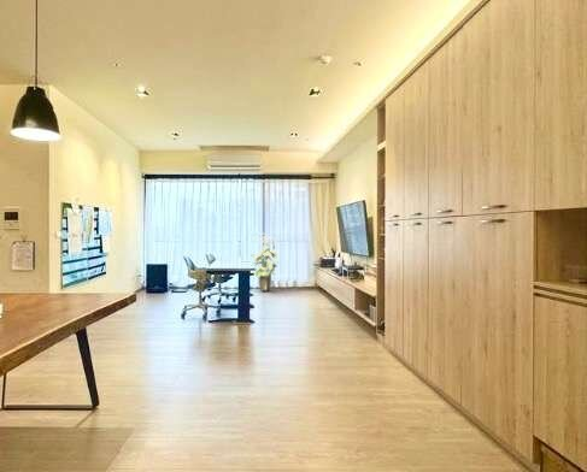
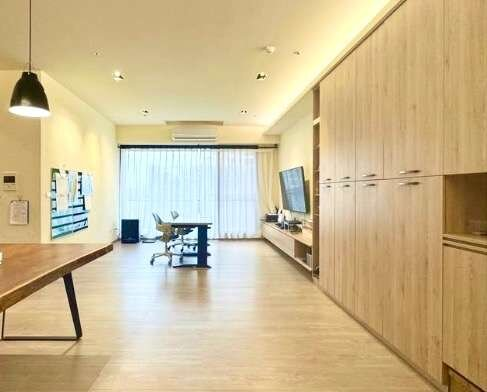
- indoor plant (263, 261)
